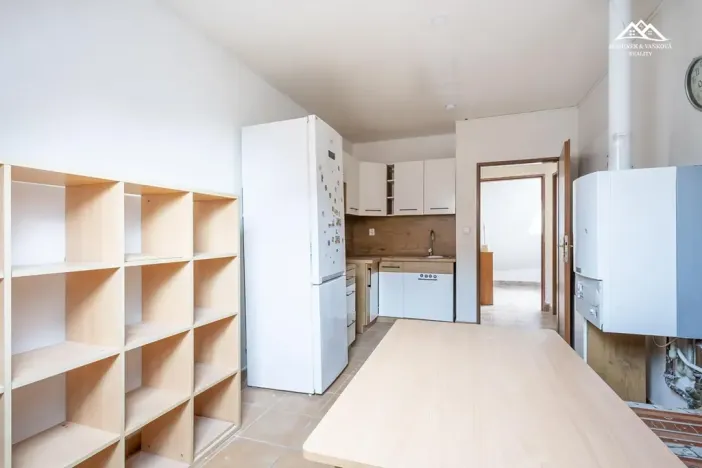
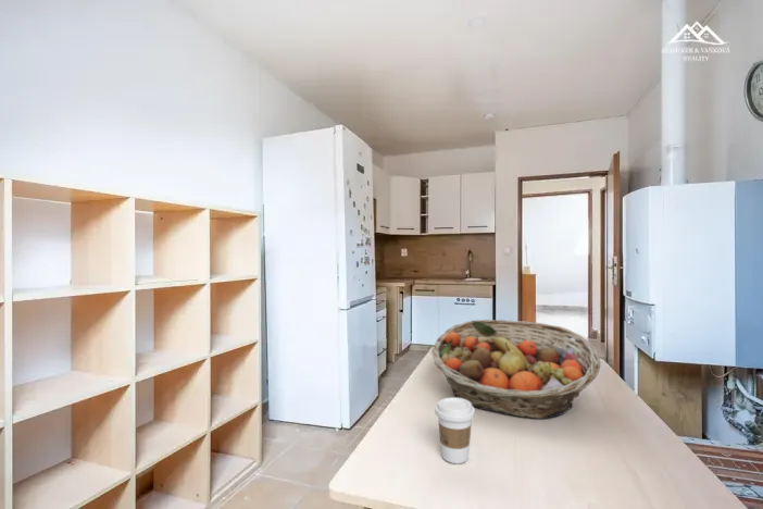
+ coffee cup (454, 430)
+ fruit basket (509, 362)
